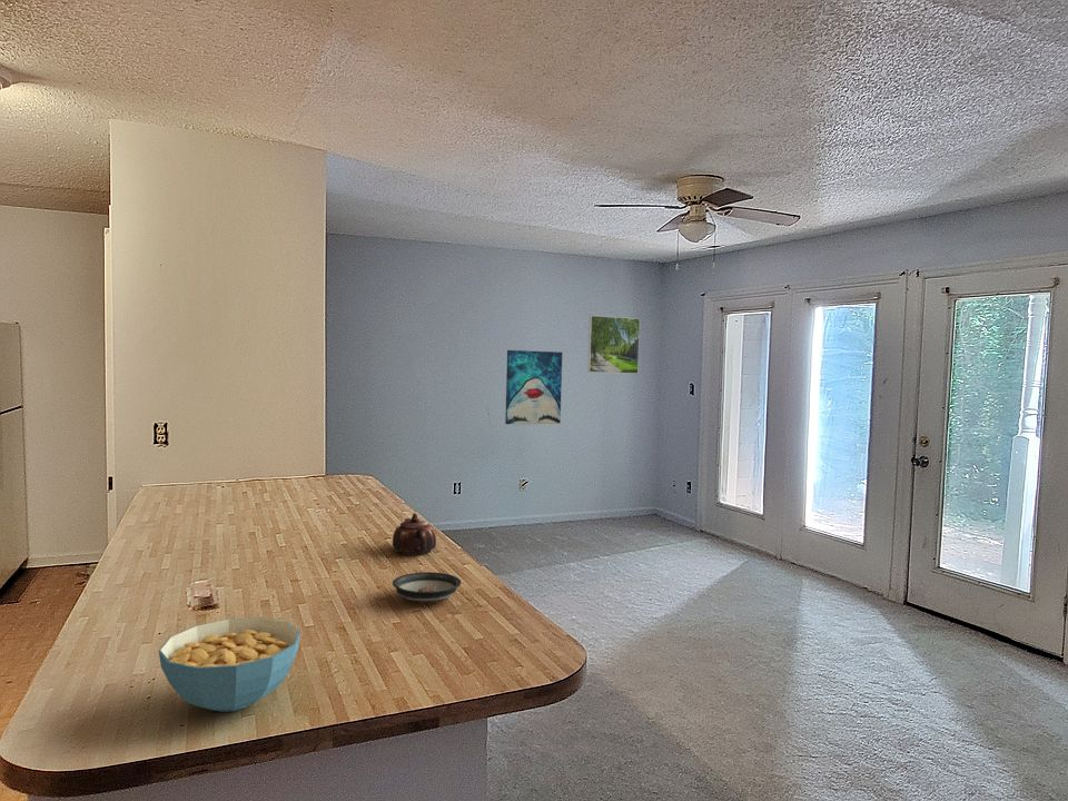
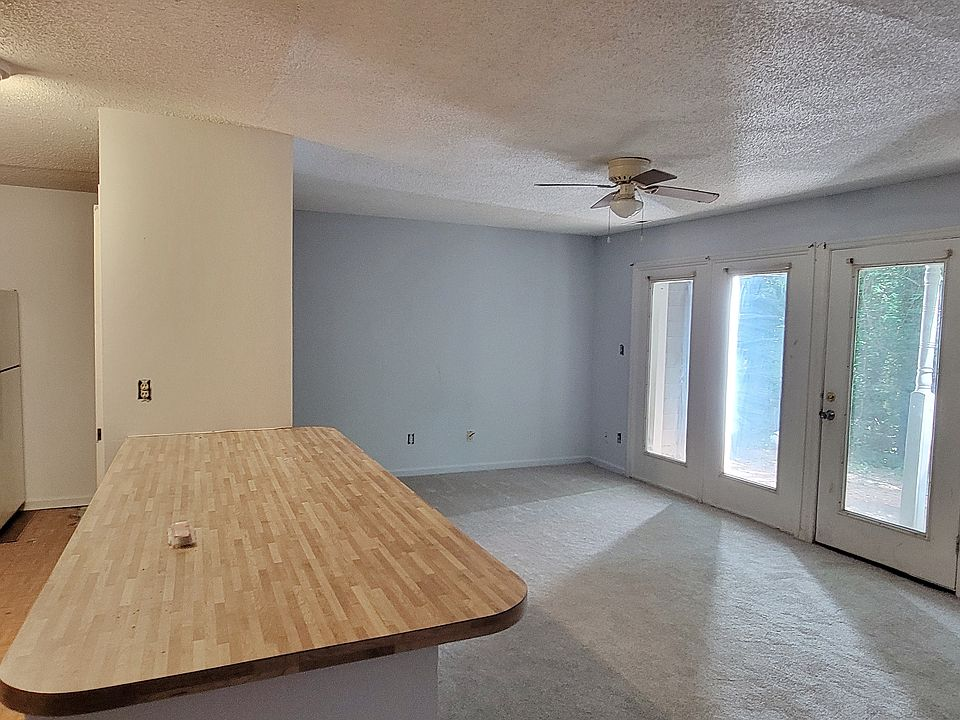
- cereal bowl (231, 671)
- teapot (414, 532)
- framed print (614, 345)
- saucer (426, 590)
- wall art (534, 387)
